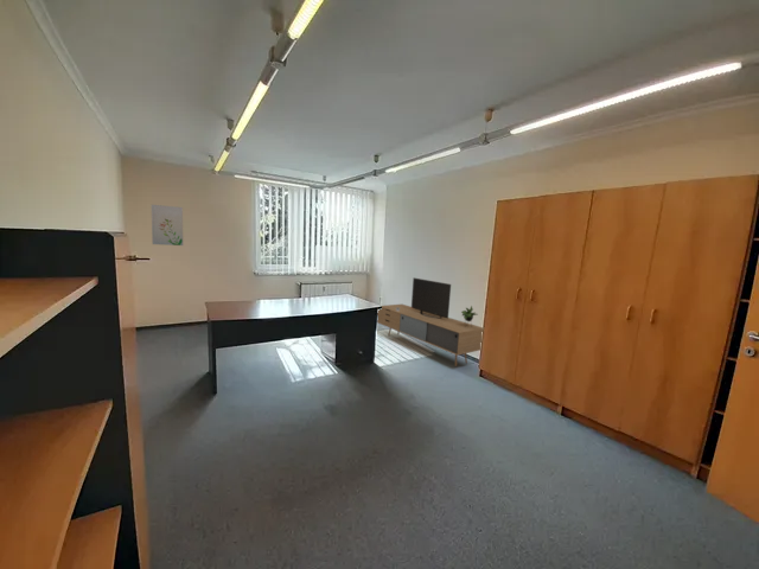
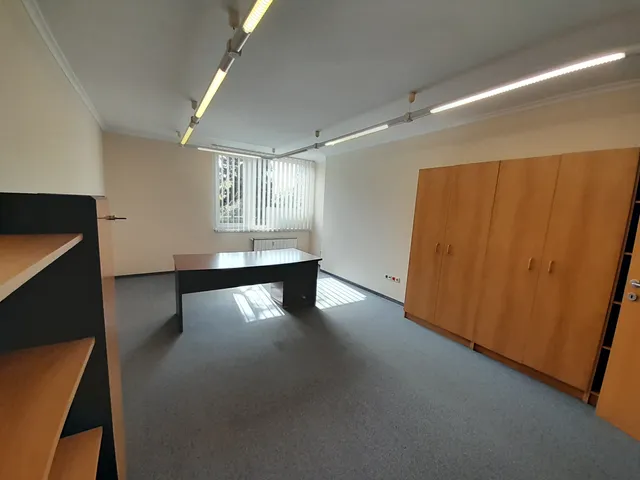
- wall art (167, 225)
- media console (426, 314)
